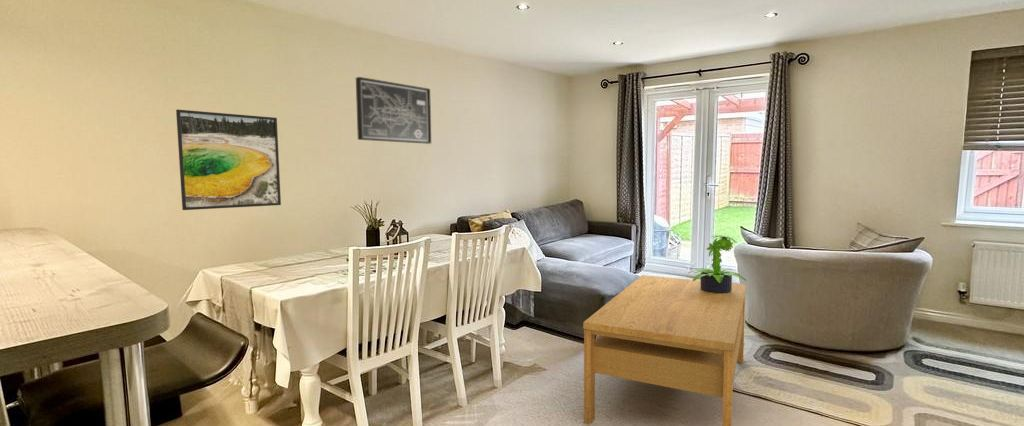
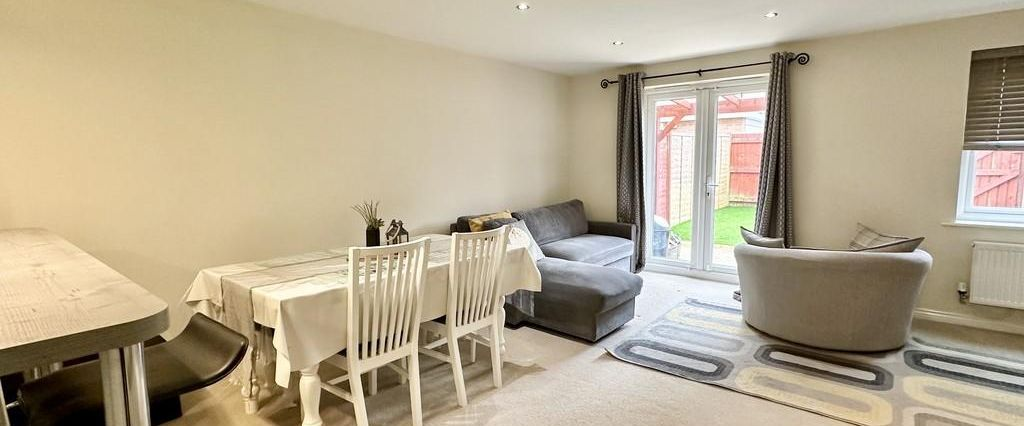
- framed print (232, 161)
- wall art (396, 112)
- potted plant (717, 262)
- coffee table (675, 344)
